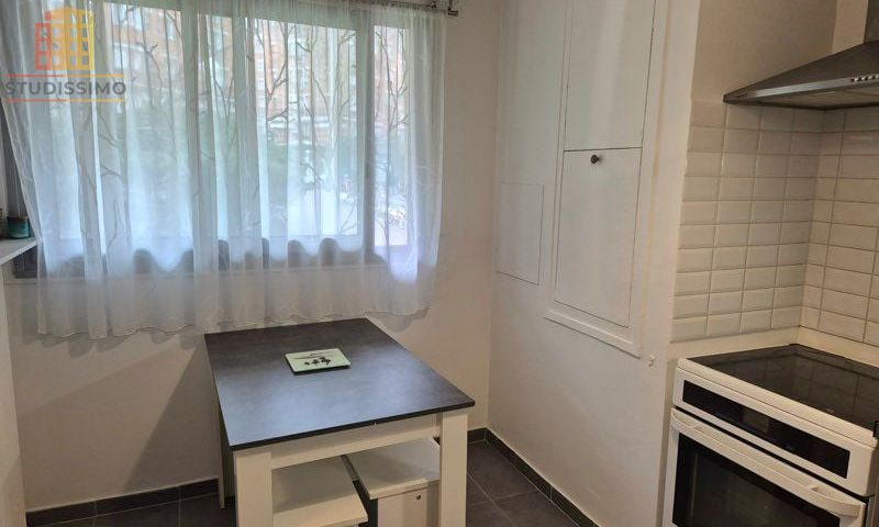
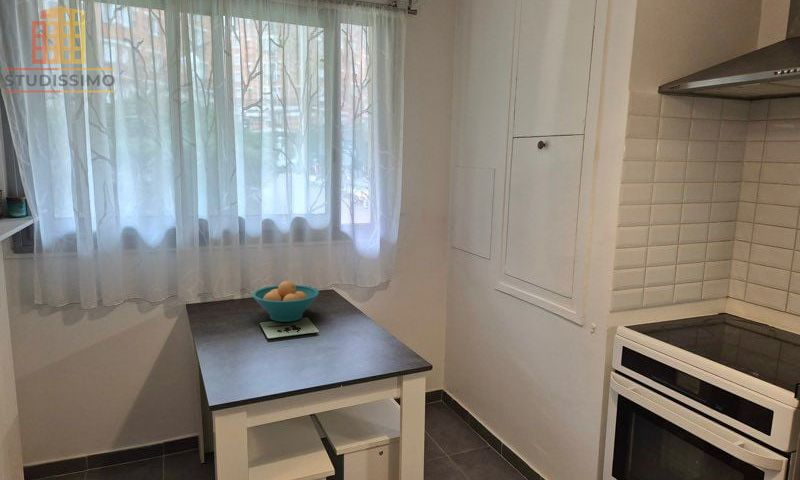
+ fruit bowl (286, 299)
